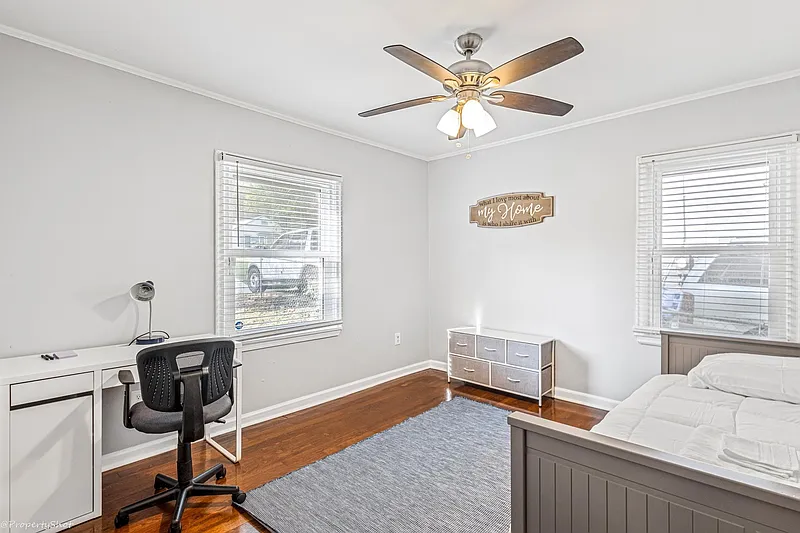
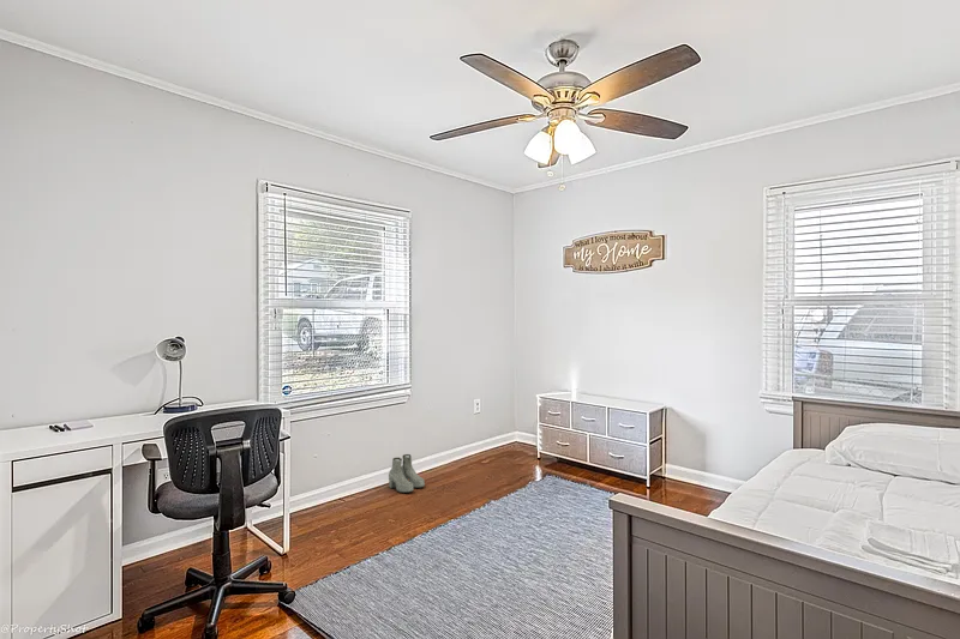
+ boots (406, 472)
